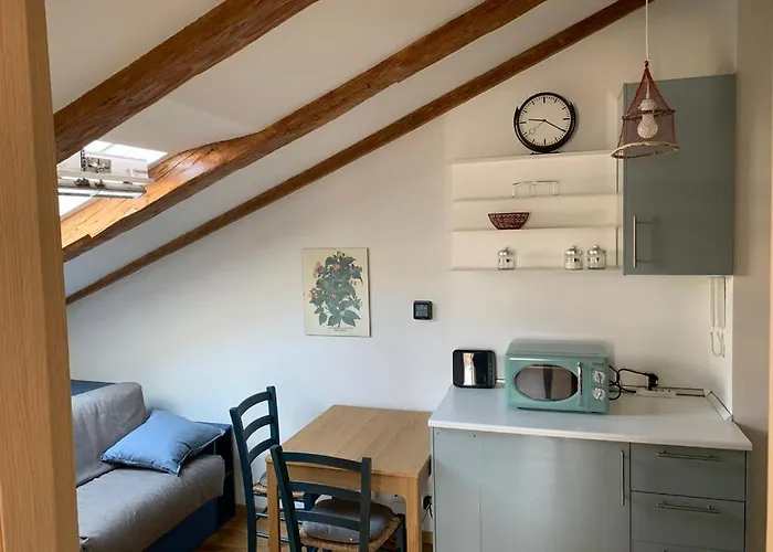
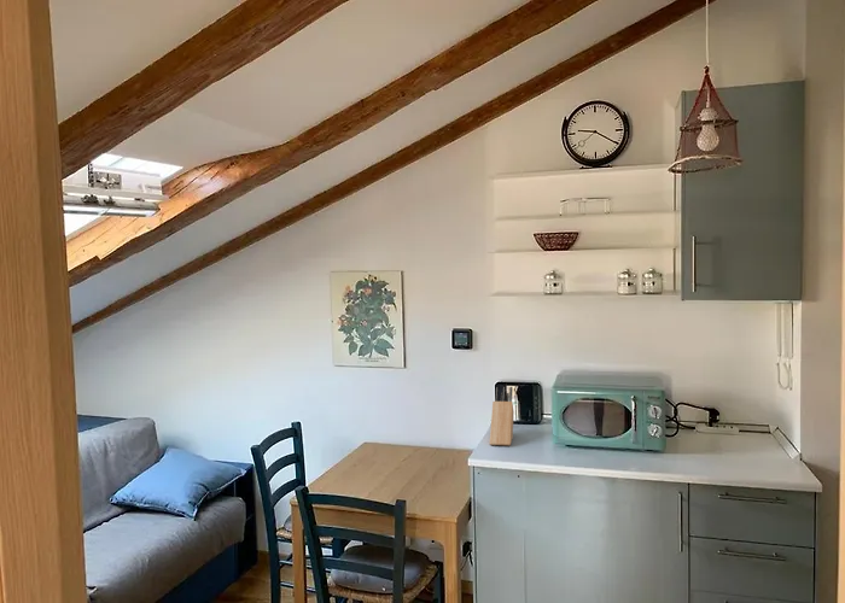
+ knife block (502, 414)
